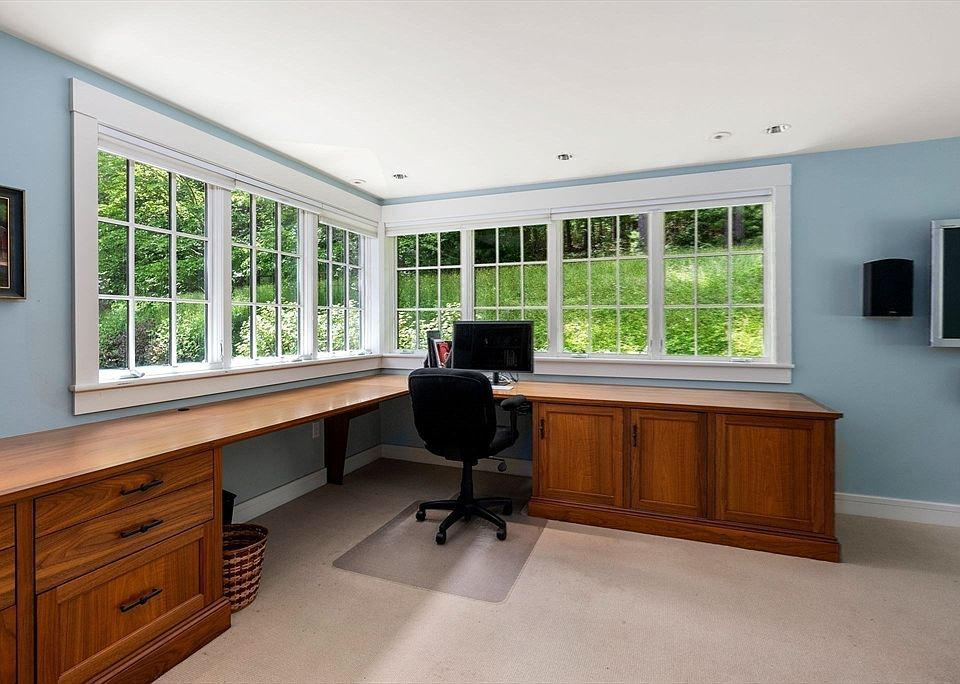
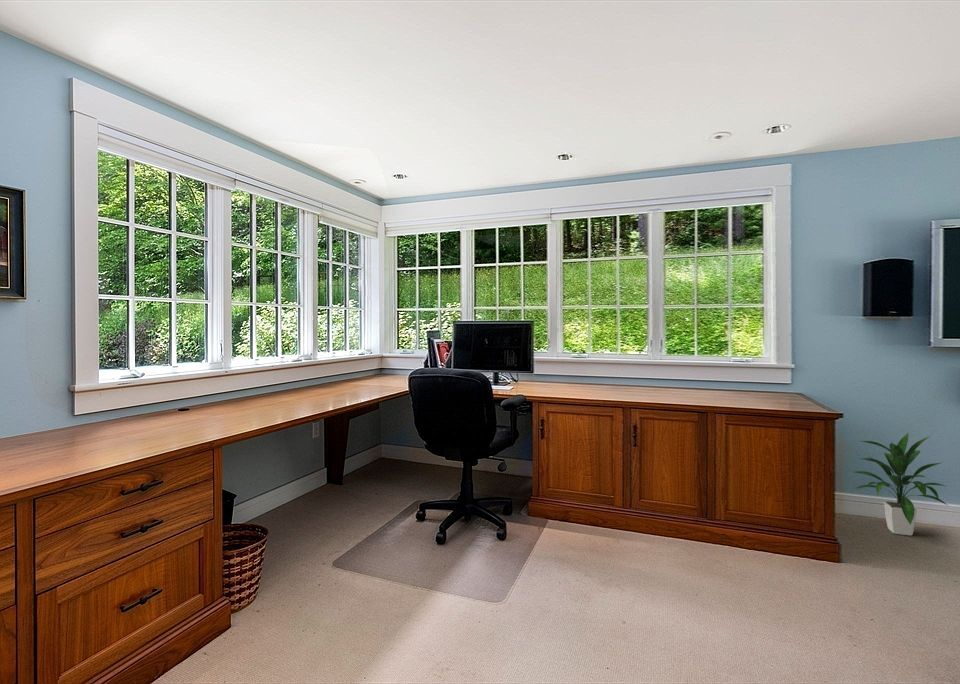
+ indoor plant (898, 482)
